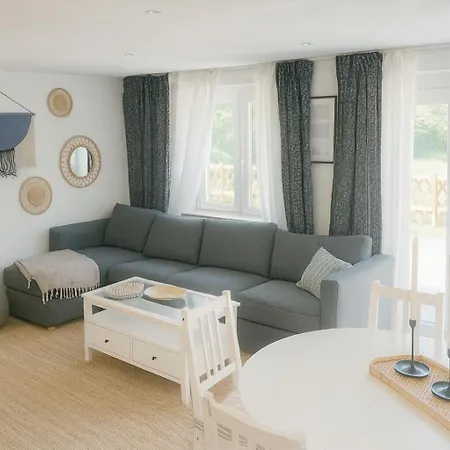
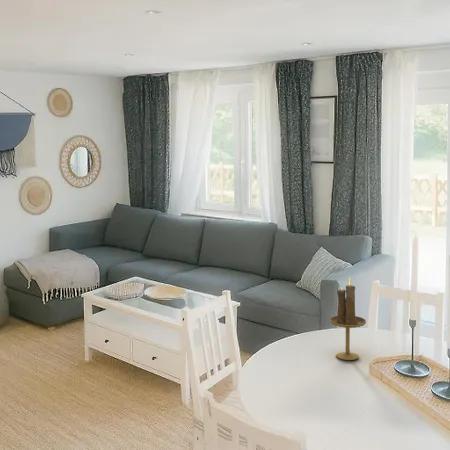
+ candle holder (347, 316)
